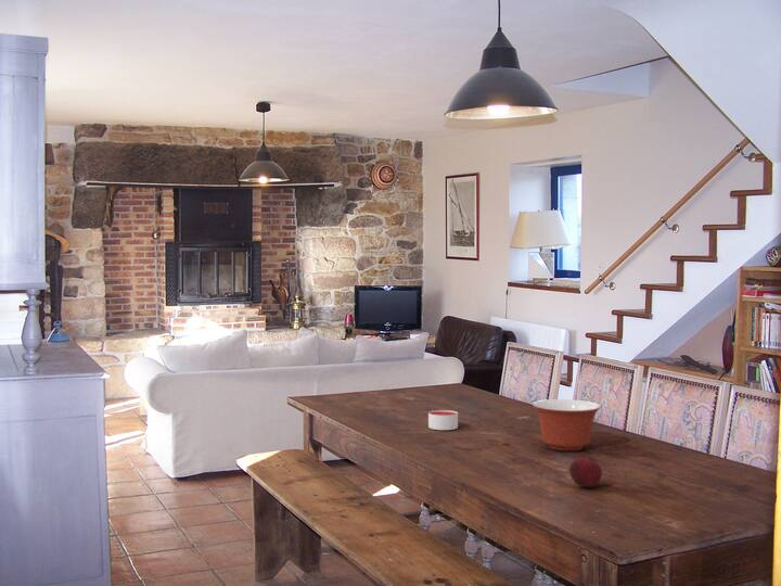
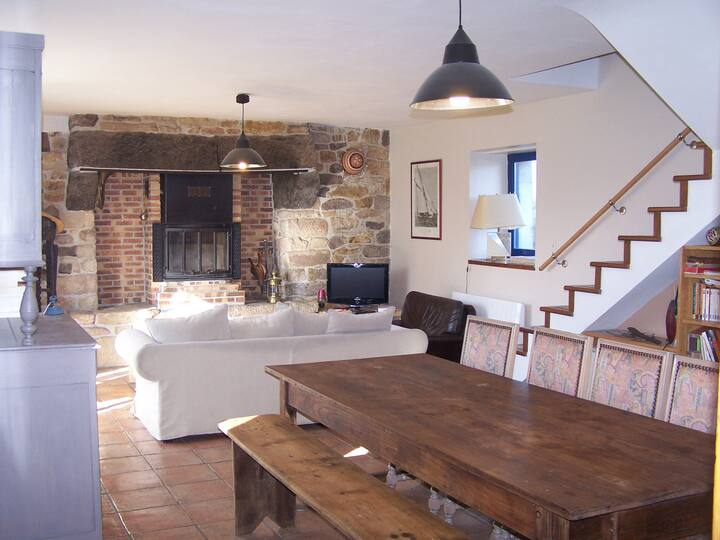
- fruit (586, 471)
- candle (443, 419)
- mixing bowl (565, 425)
